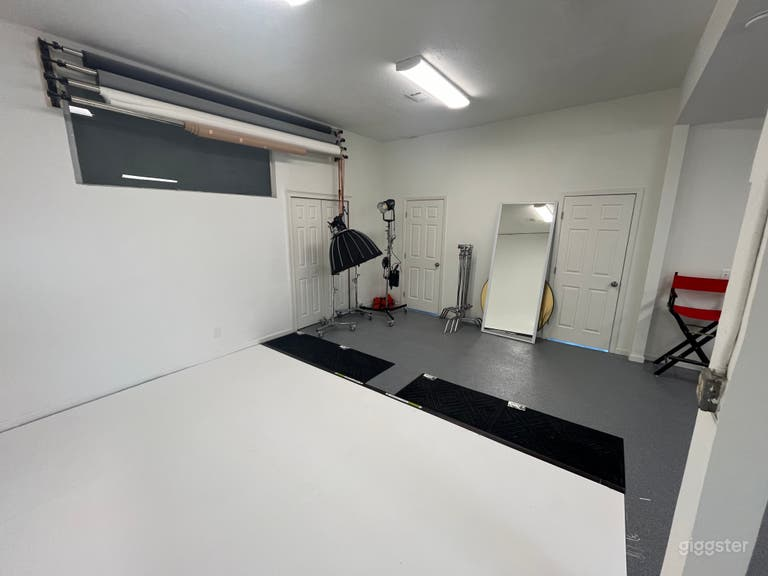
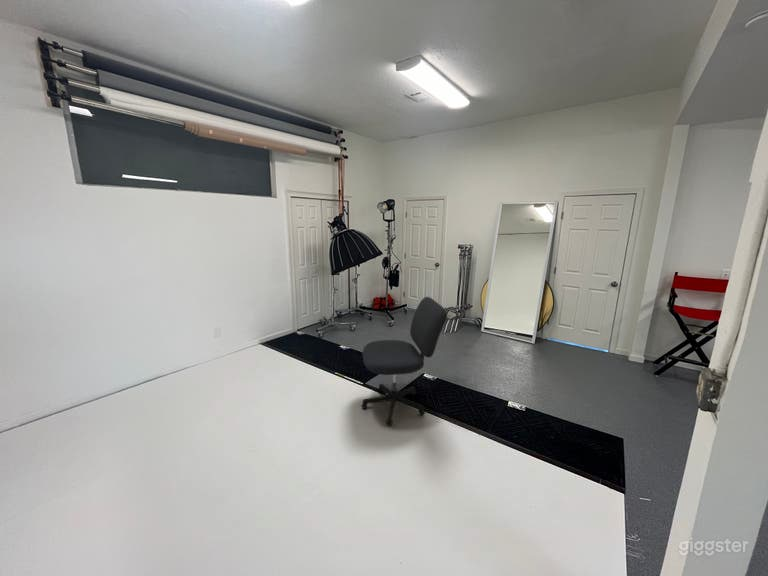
+ office chair (398, 354)
